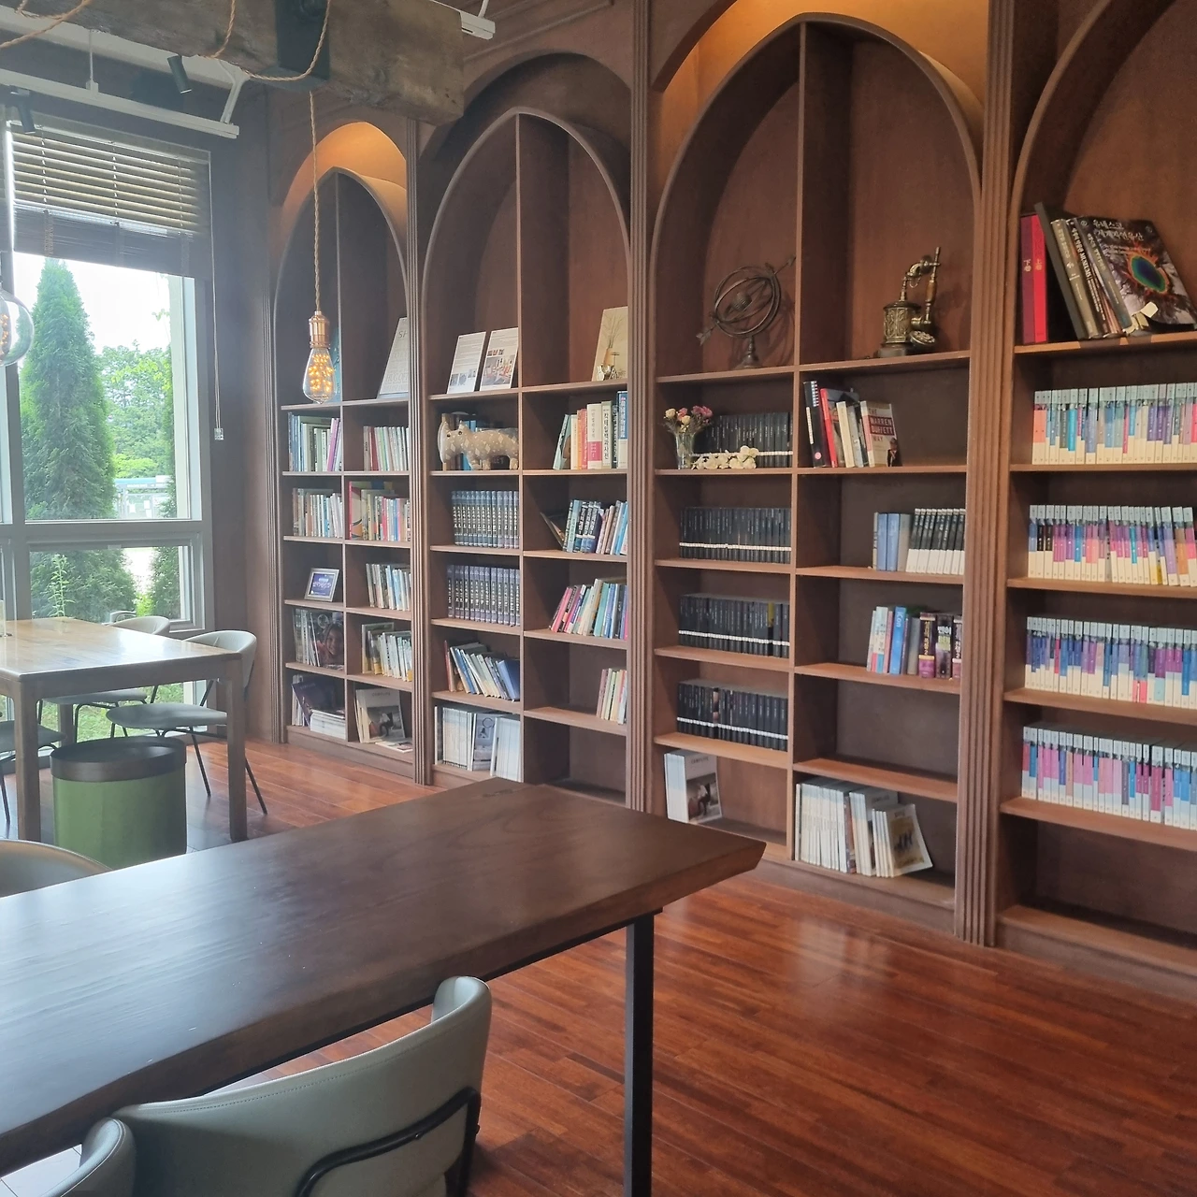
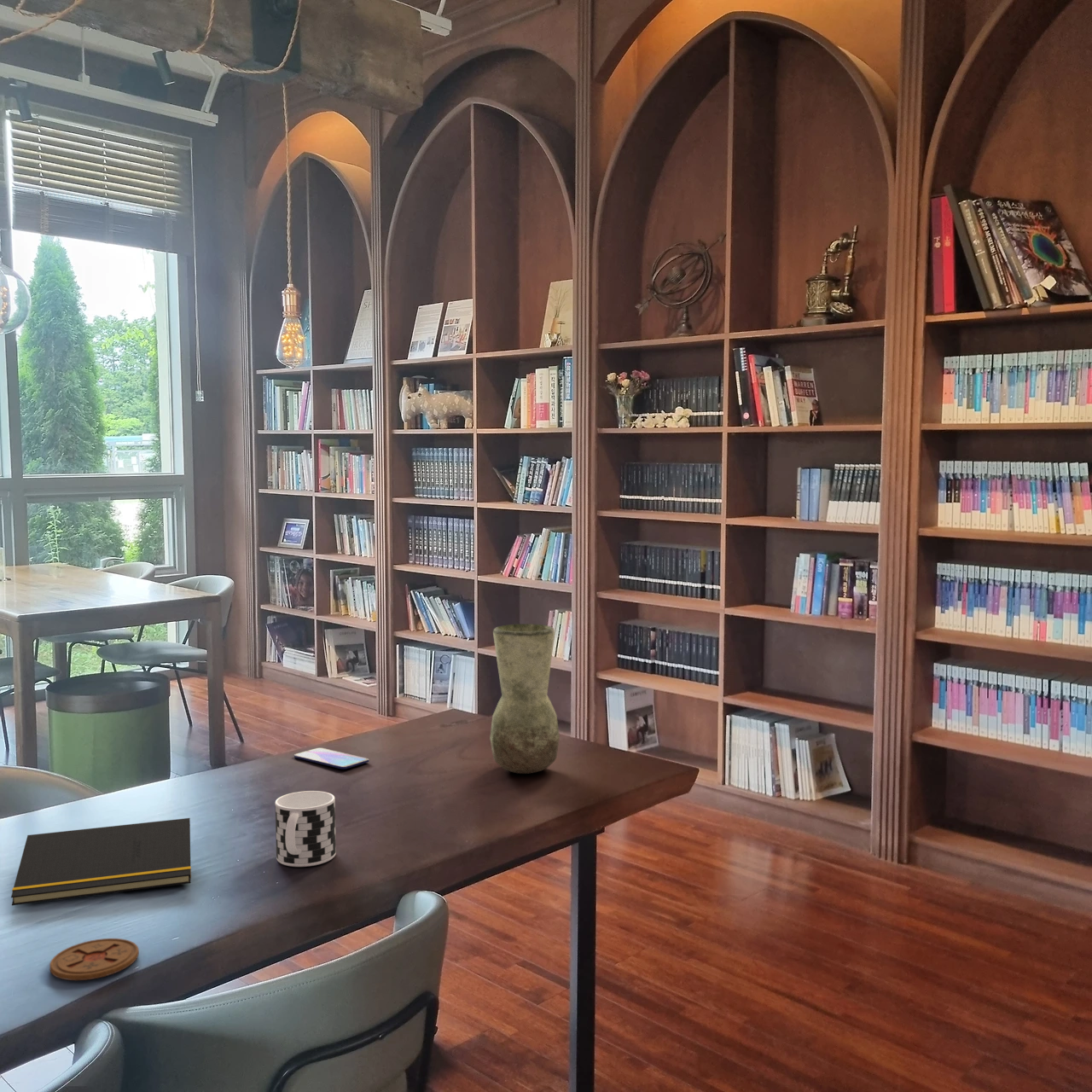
+ cup (302, 831)
+ coaster (95, 958)
+ vase (524, 699)
+ smartphone (331, 758)
+ notepad (107, 858)
